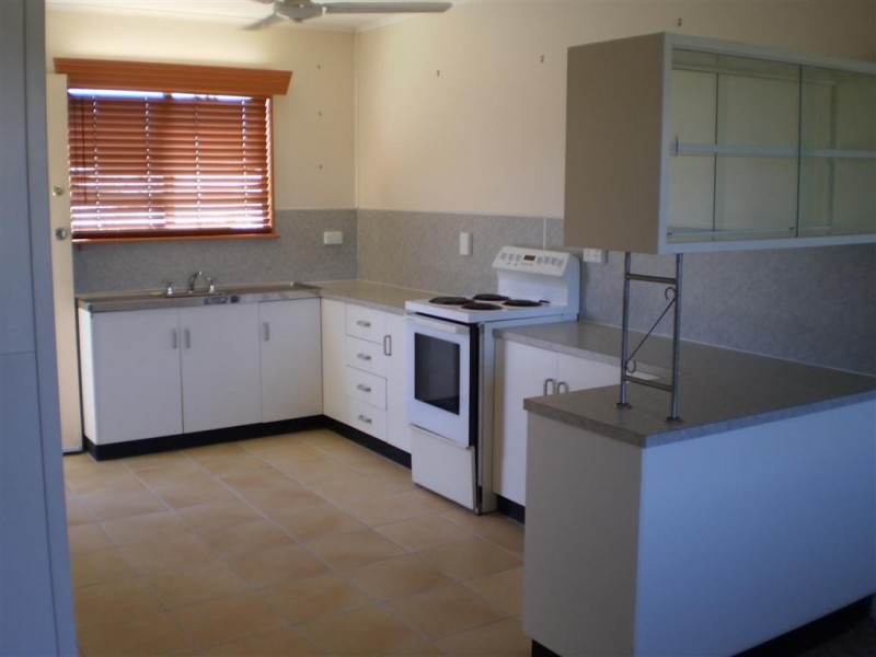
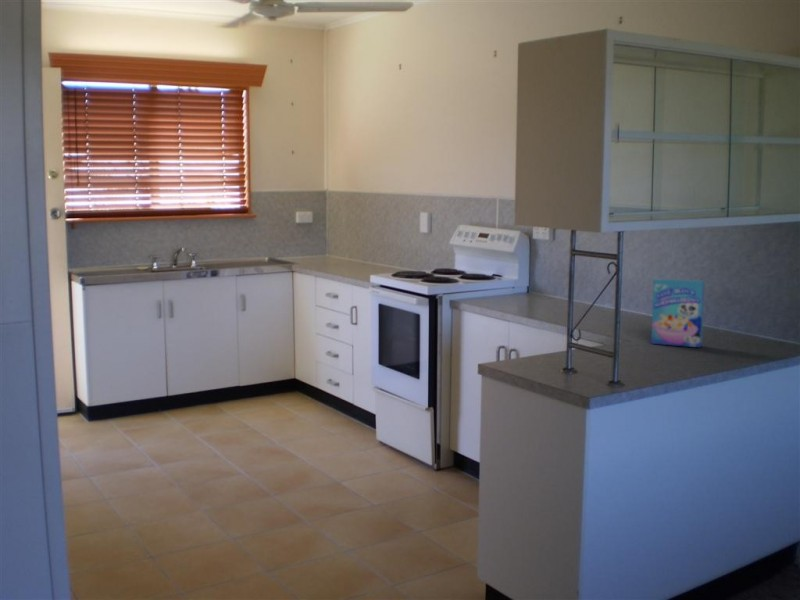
+ cereal box (677, 312)
